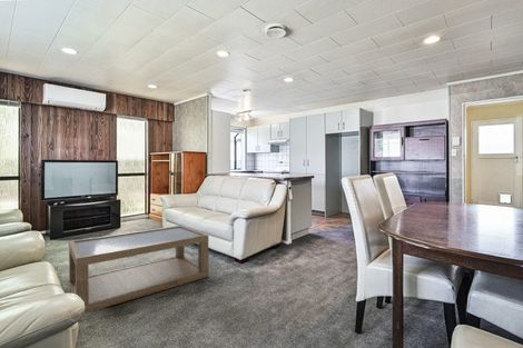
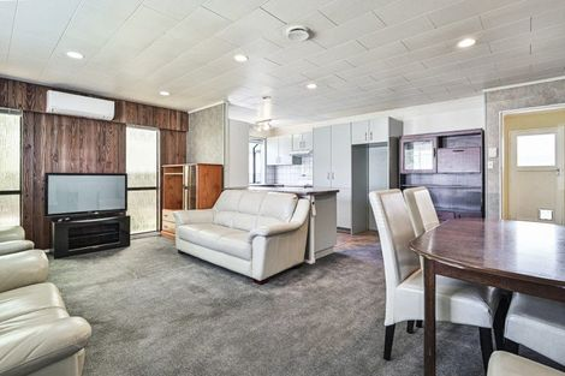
- coffee table (141, 264)
